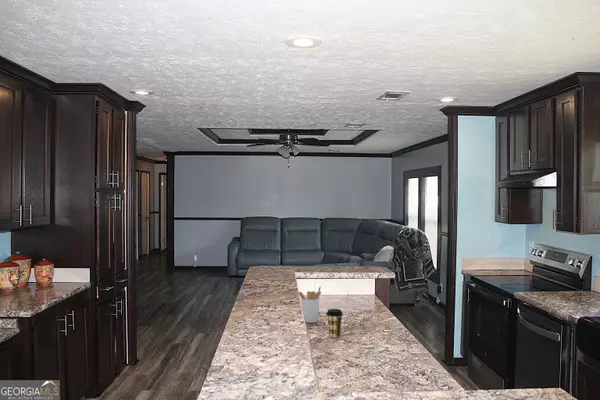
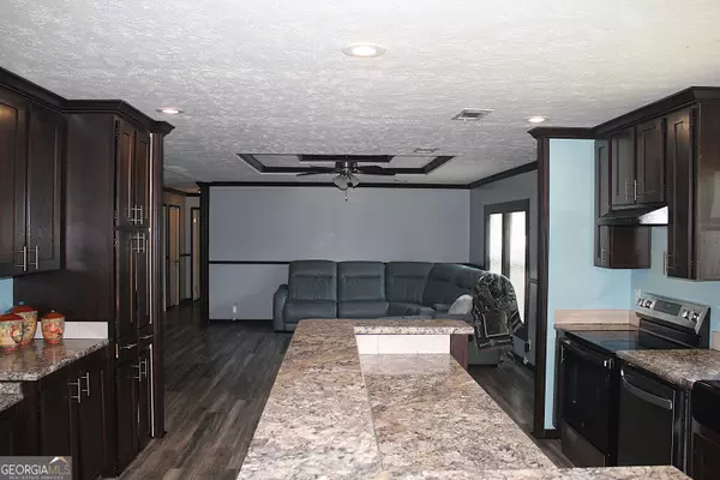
- coffee cup (334, 323)
- utensil holder (311, 304)
